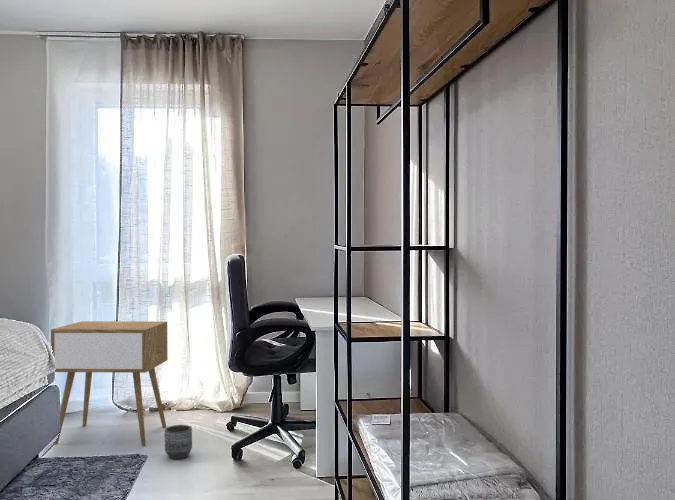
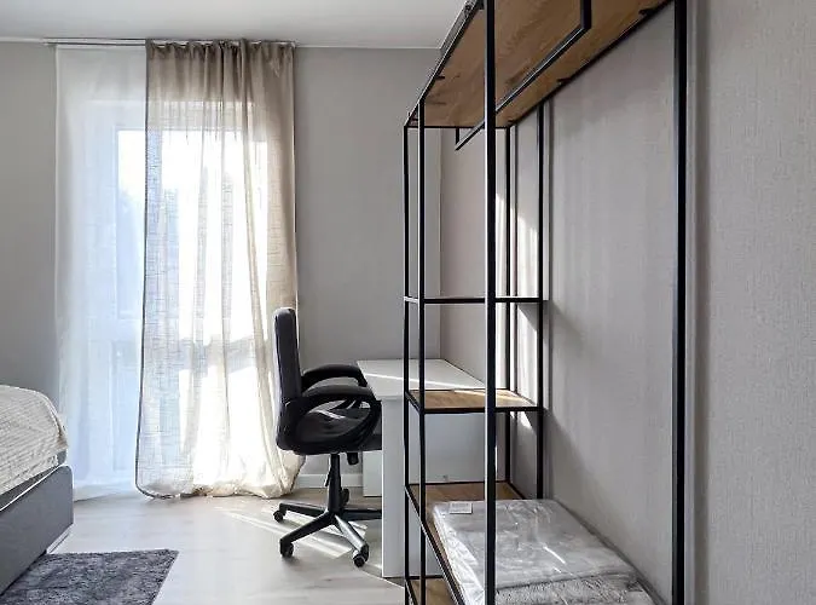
- planter (178, 442)
- nightstand (112, 371)
